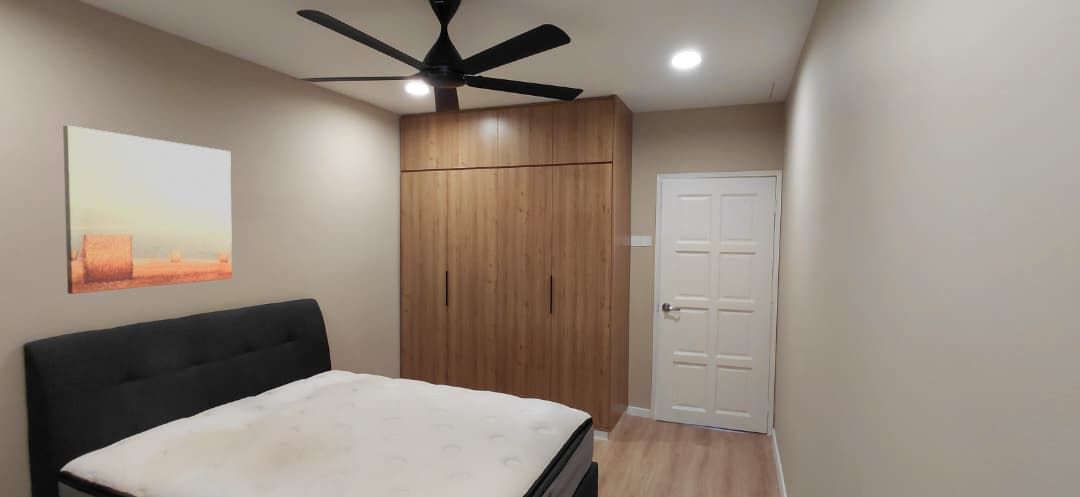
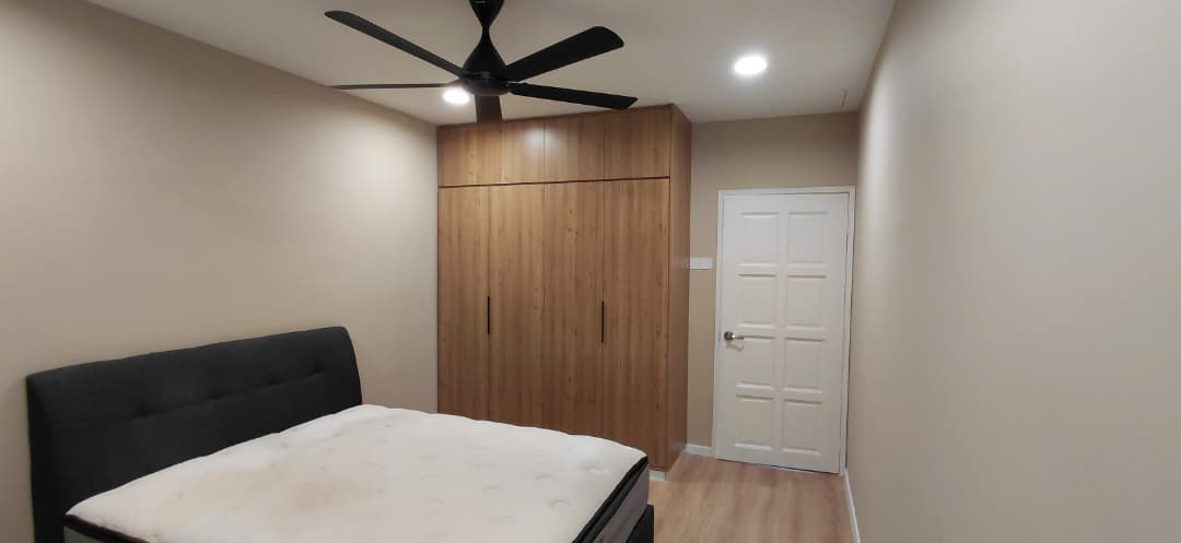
- wall art (159, 213)
